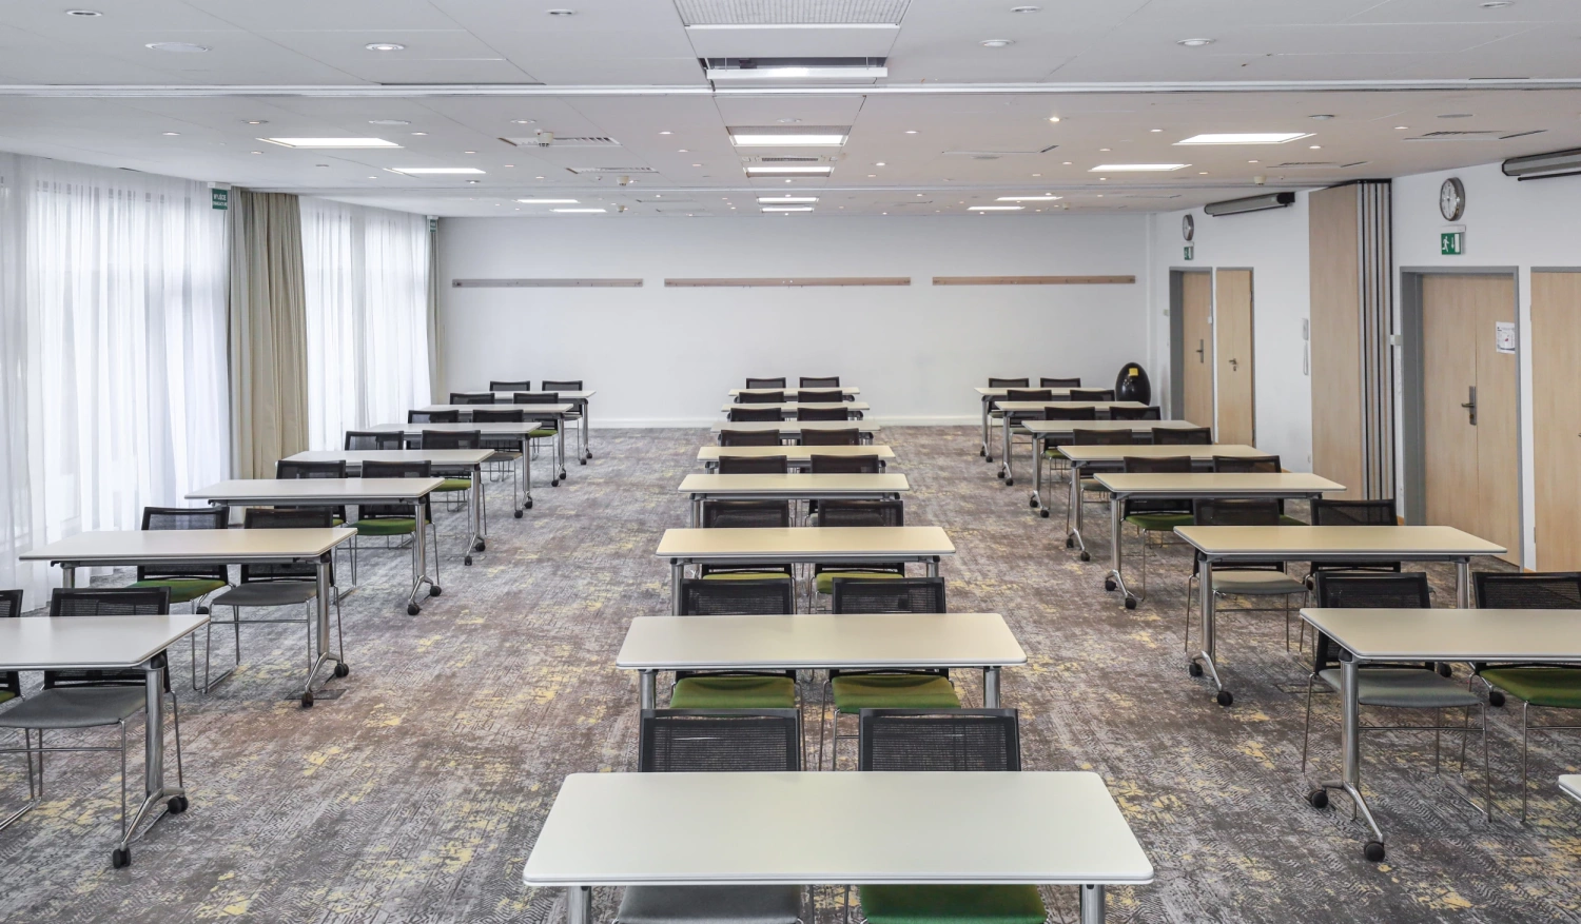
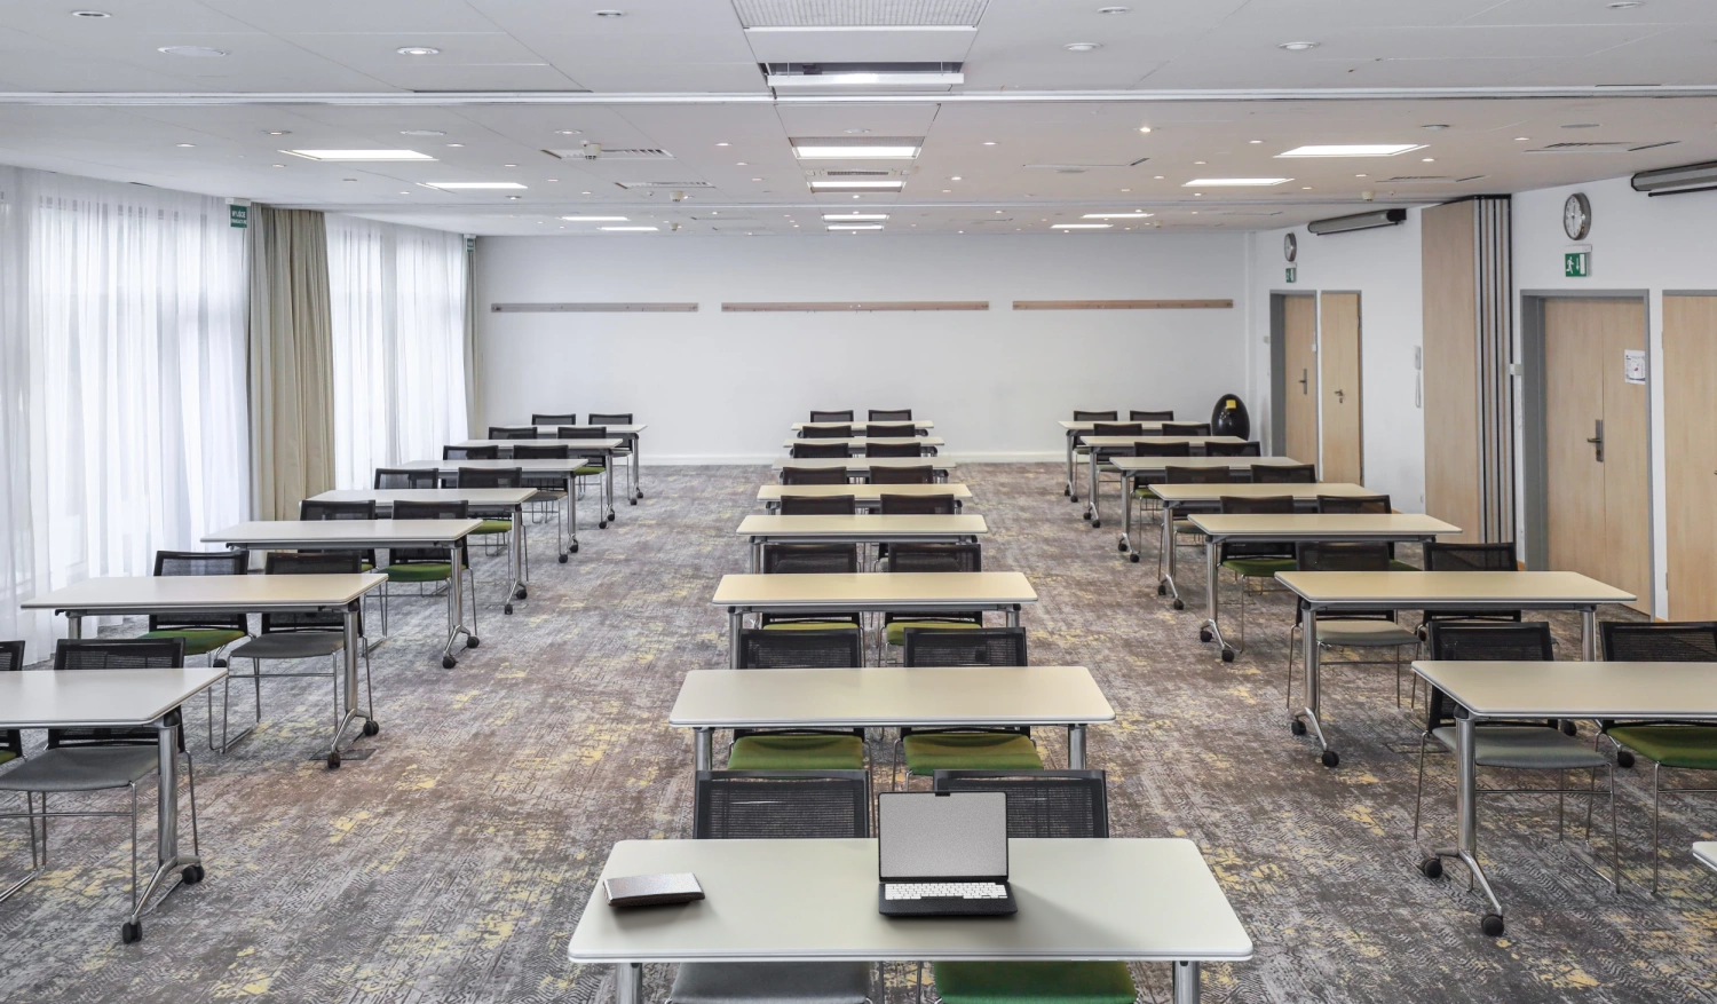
+ book (652, 888)
+ laptop (944, 851)
